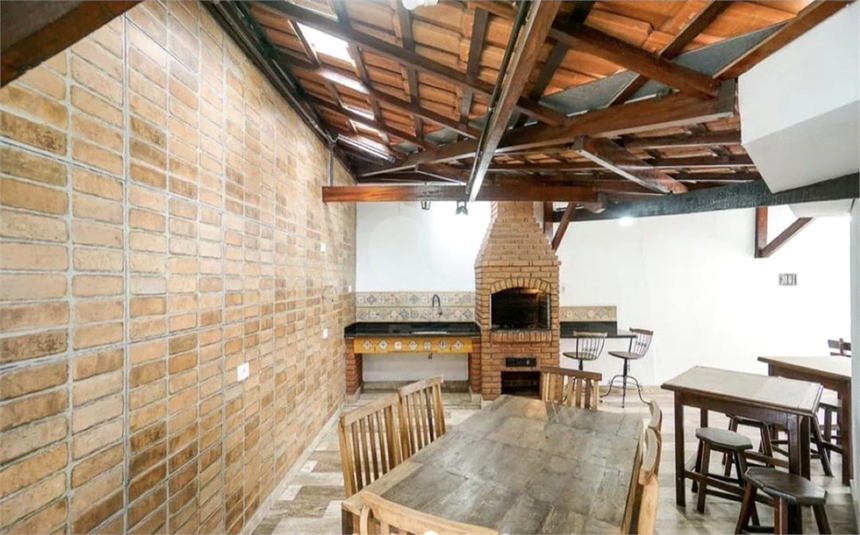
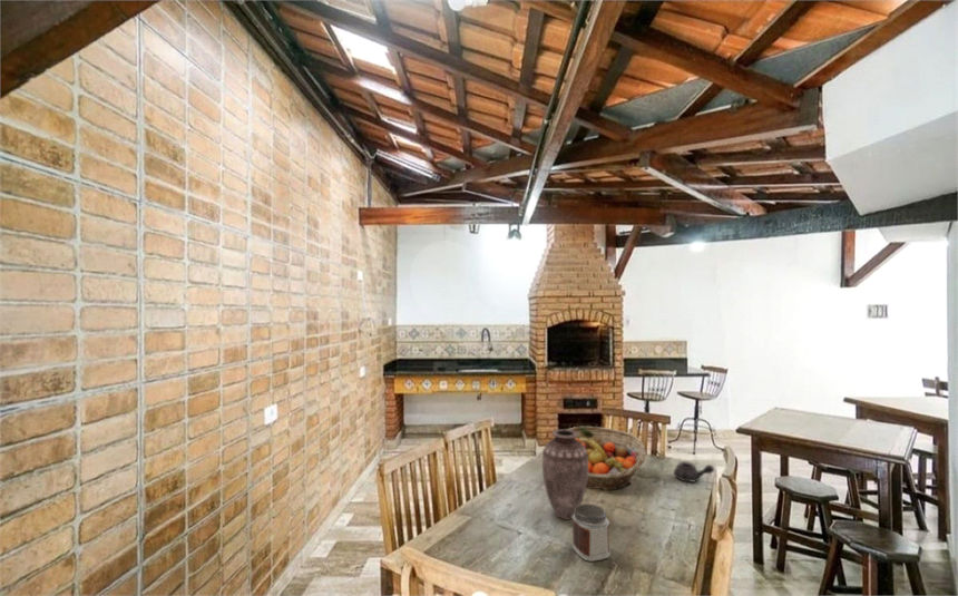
+ vase (565, 473)
+ fruit basket (596, 456)
+ jar (590, 530)
+ teapot (693, 471)
